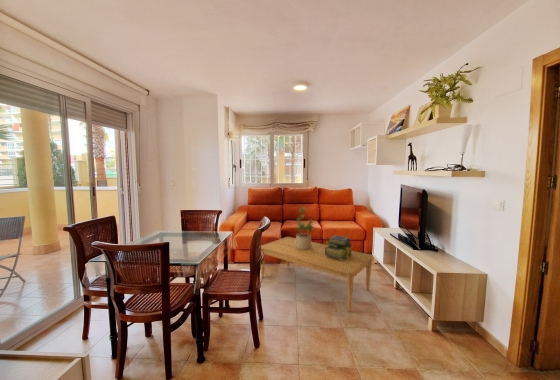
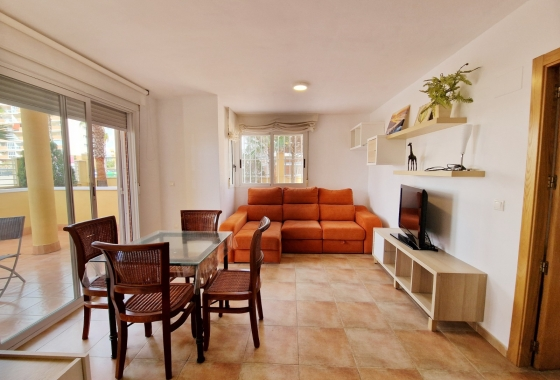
- stack of books (338, 246)
- coffee table (312, 267)
- potted plant (306, 227)
